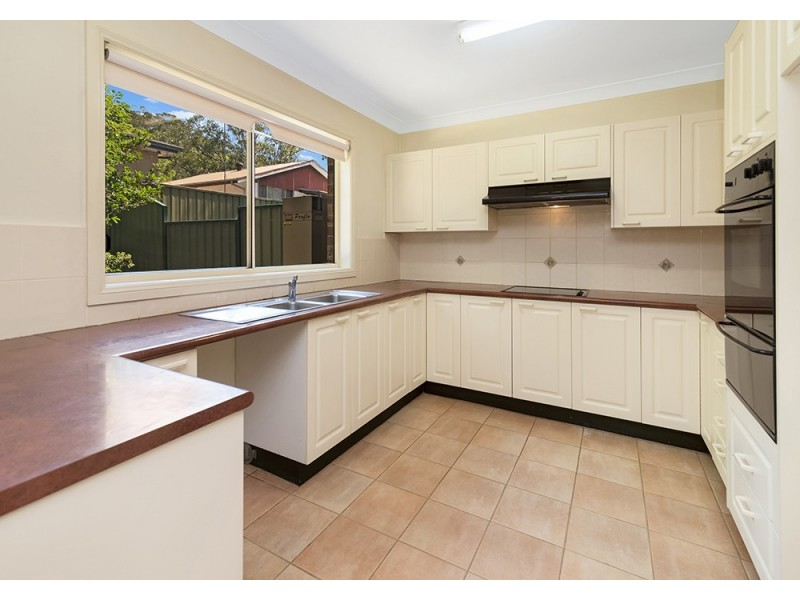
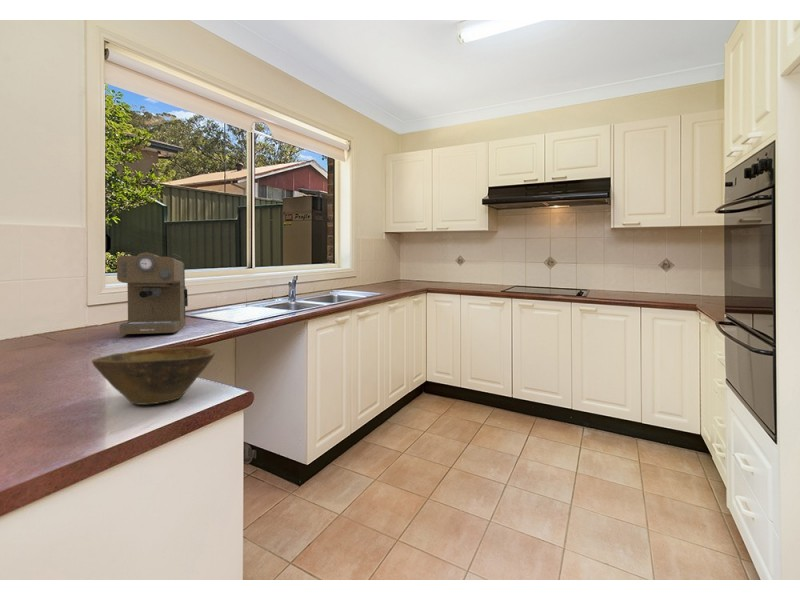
+ bowl (157, 375)
+ coffee maker (158, 292)
